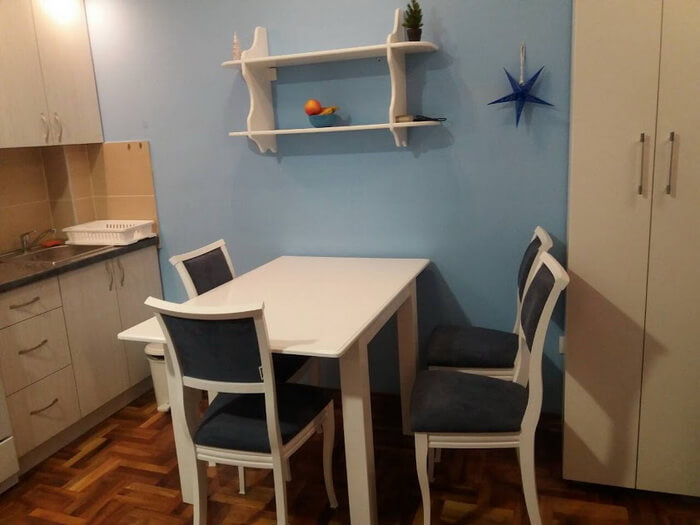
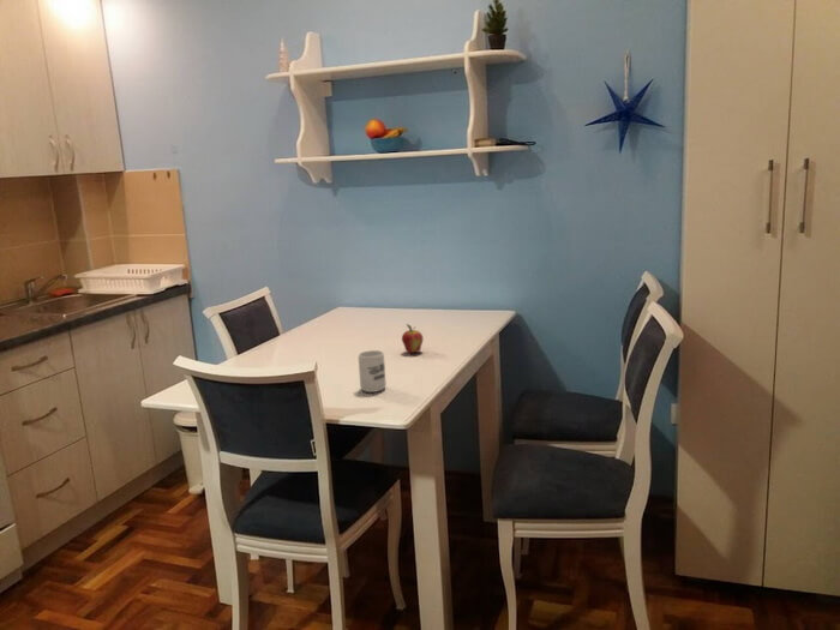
+ fruit (412, 337)
+ cup (372, 371)
